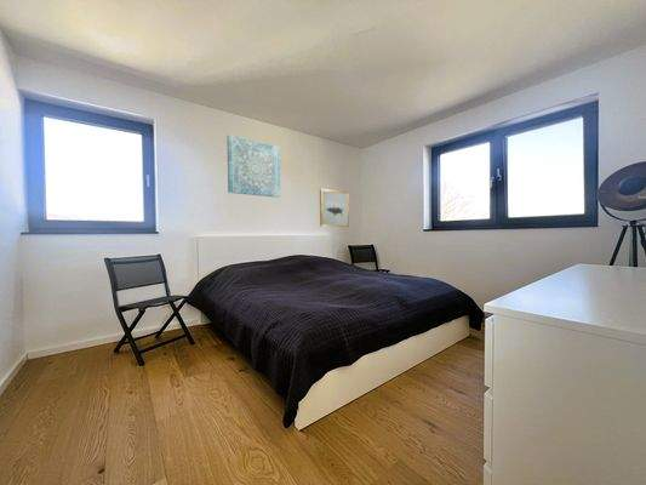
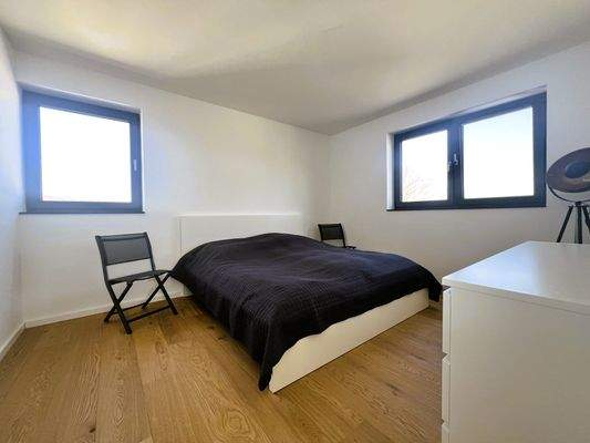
- wall art (255, 167)
- wall art (335, 209)
